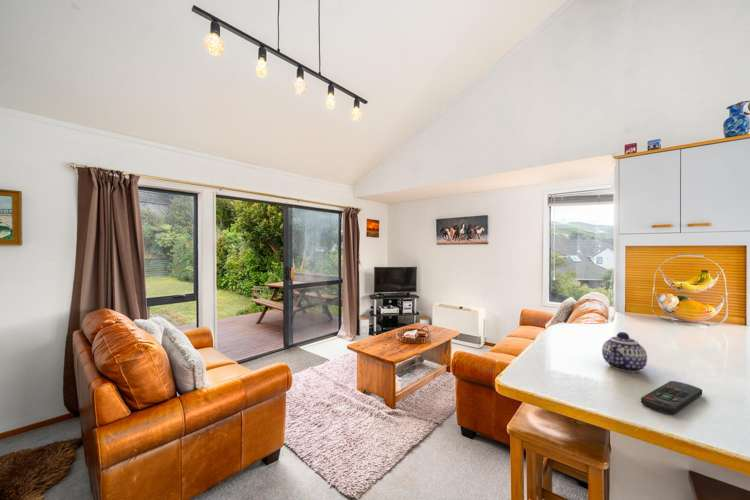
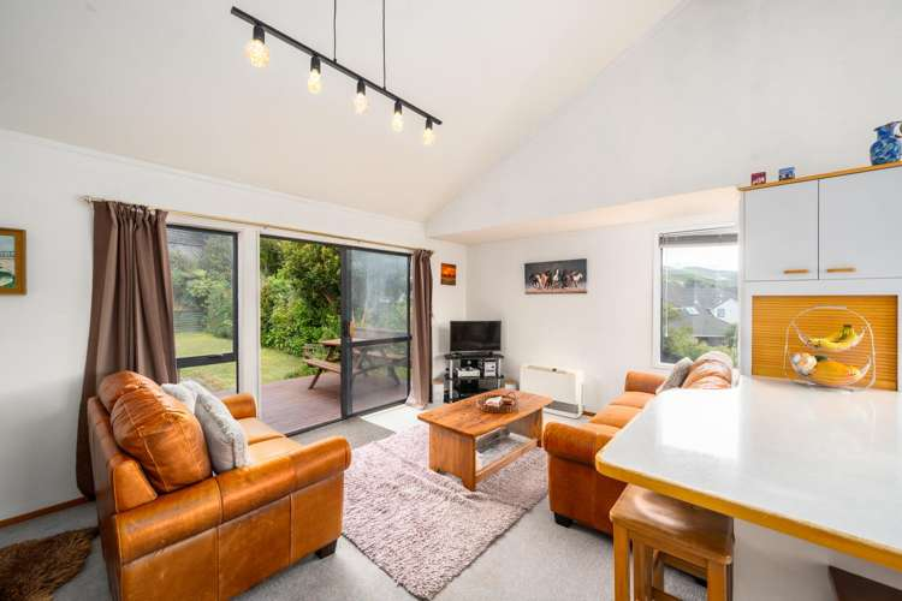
- teapot (623, 350)
- remote control (672, 395)
